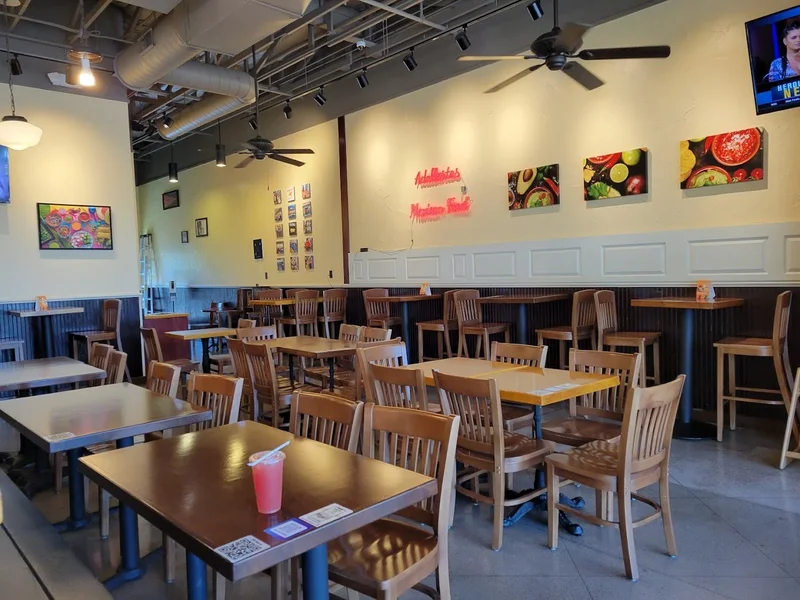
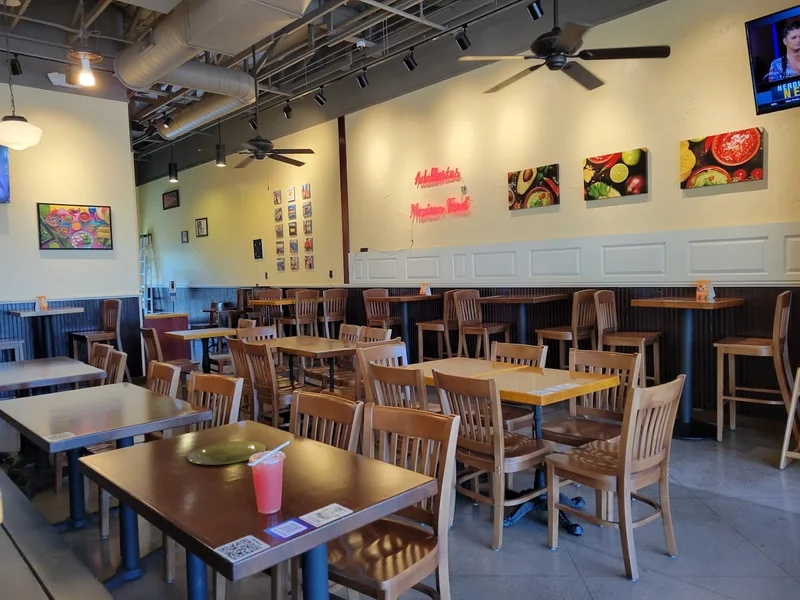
+ plate (227, 452)
